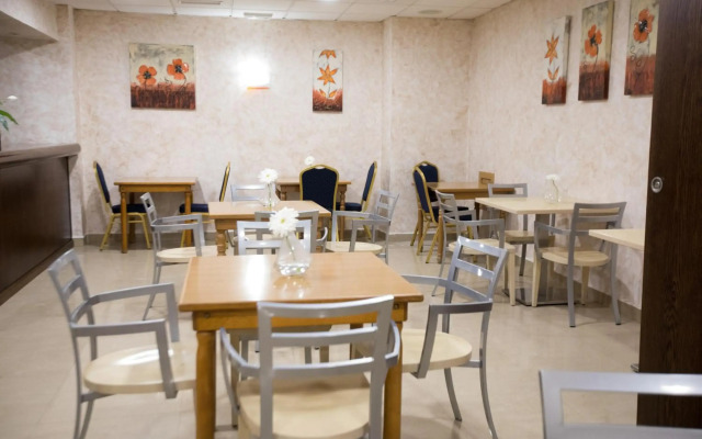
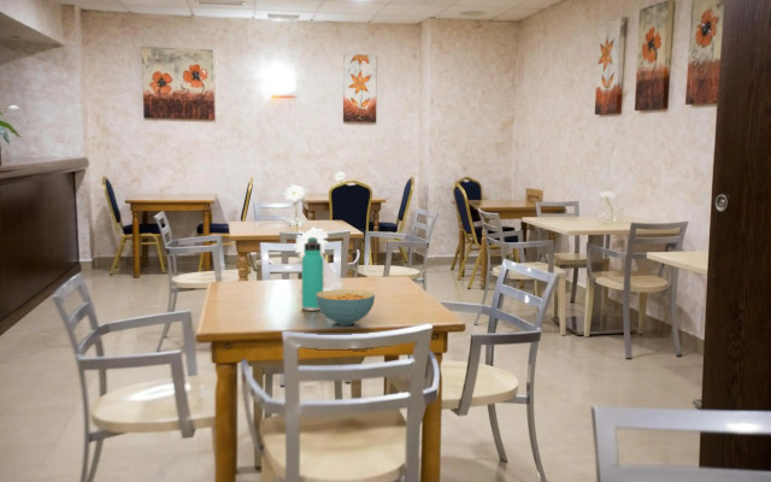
+ cereal bowl (345, 308)
+ thermos bottle (312, 272)
